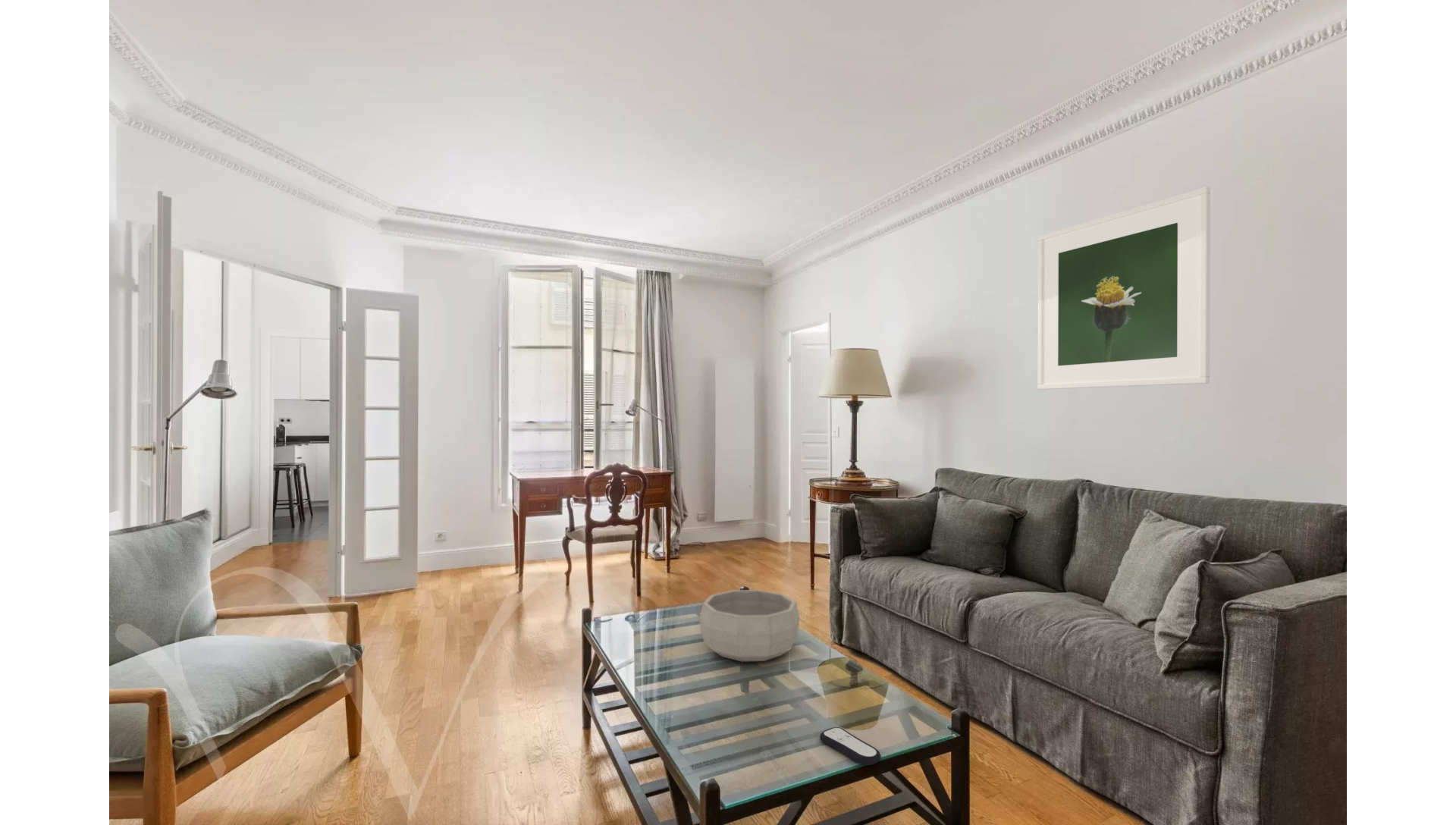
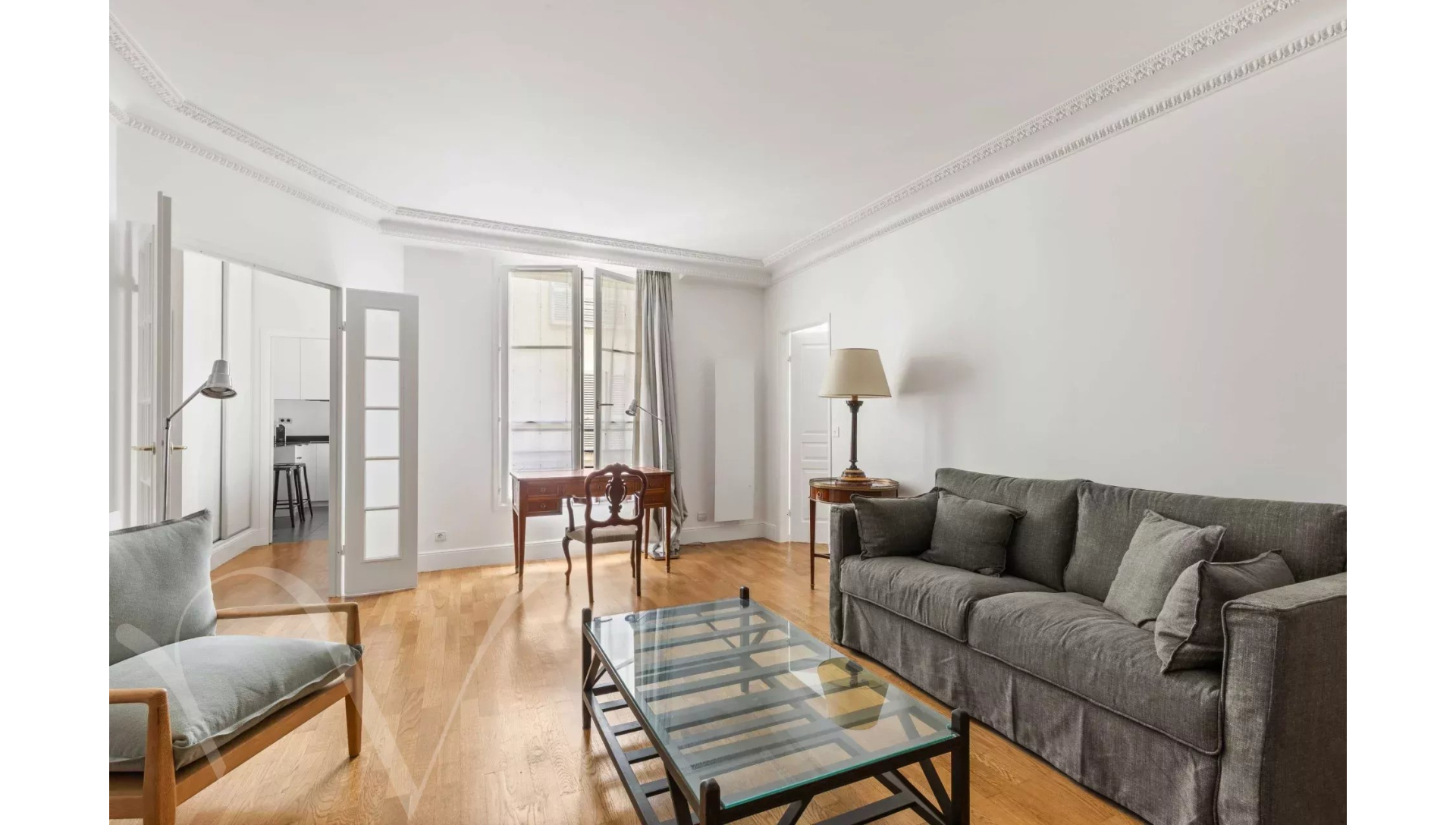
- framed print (1113, 300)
- decorative bowl (749, 625)
- remote control (850, 745)
